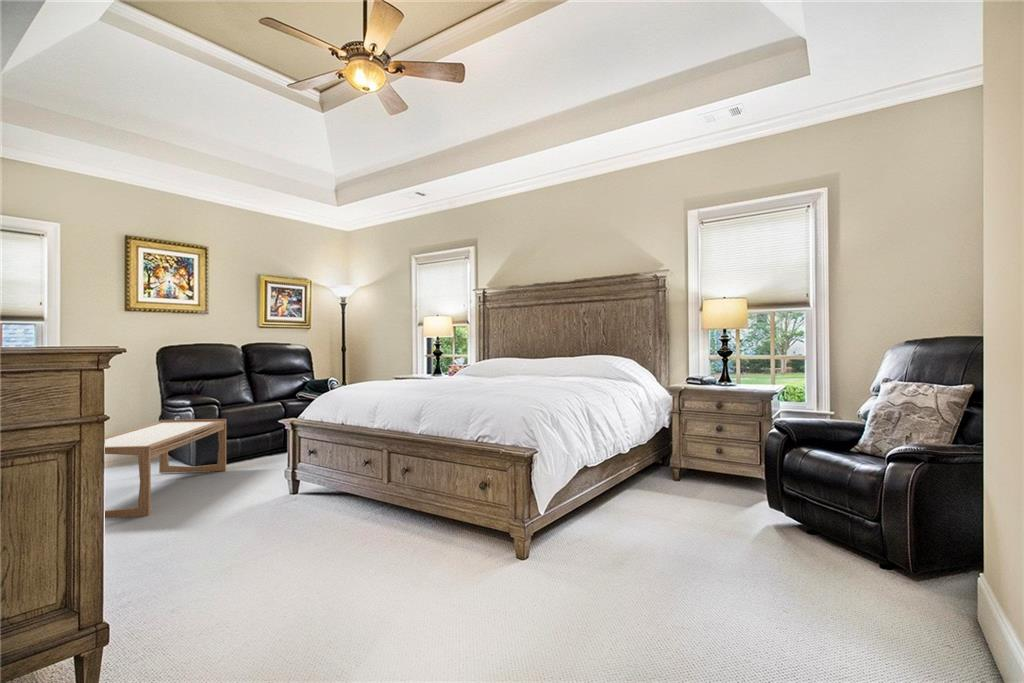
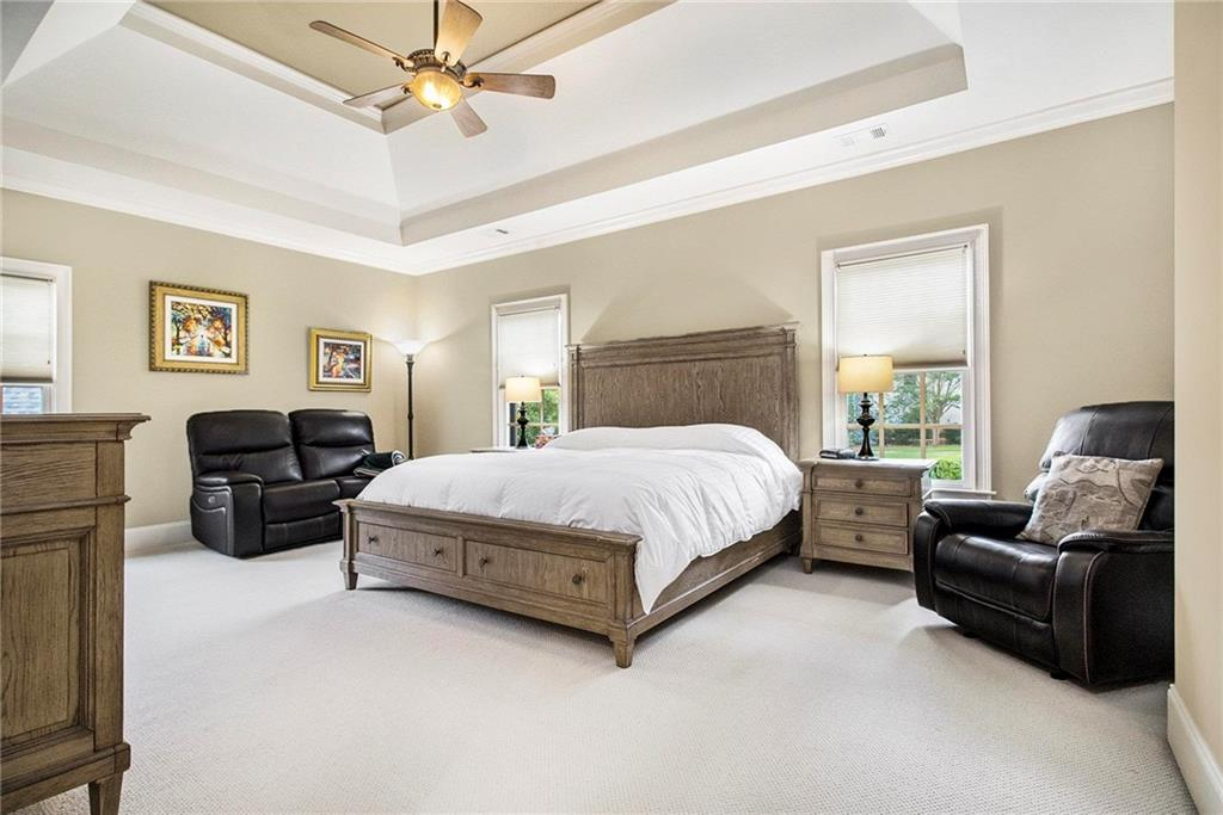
- coffee table (159, 461)
